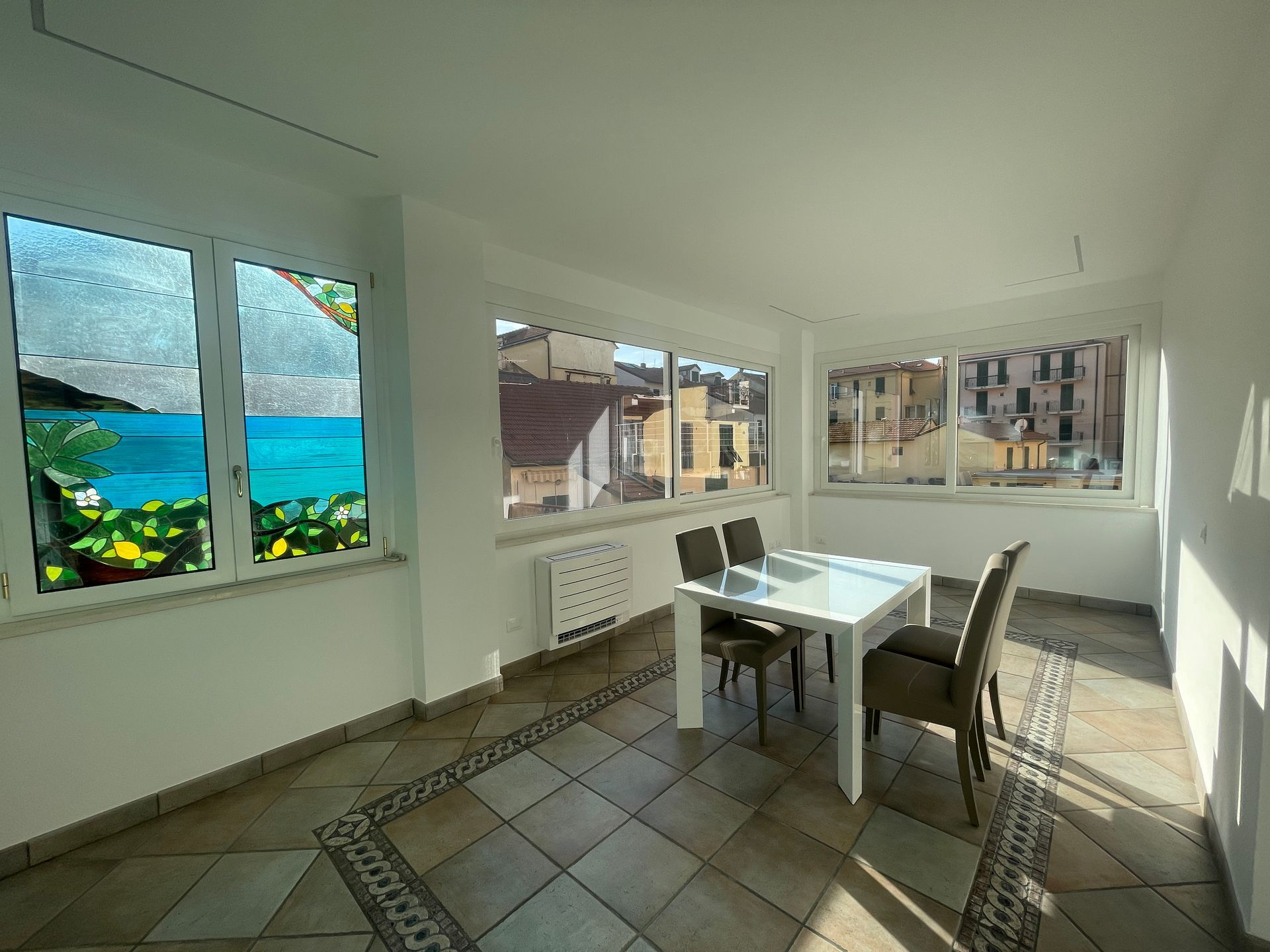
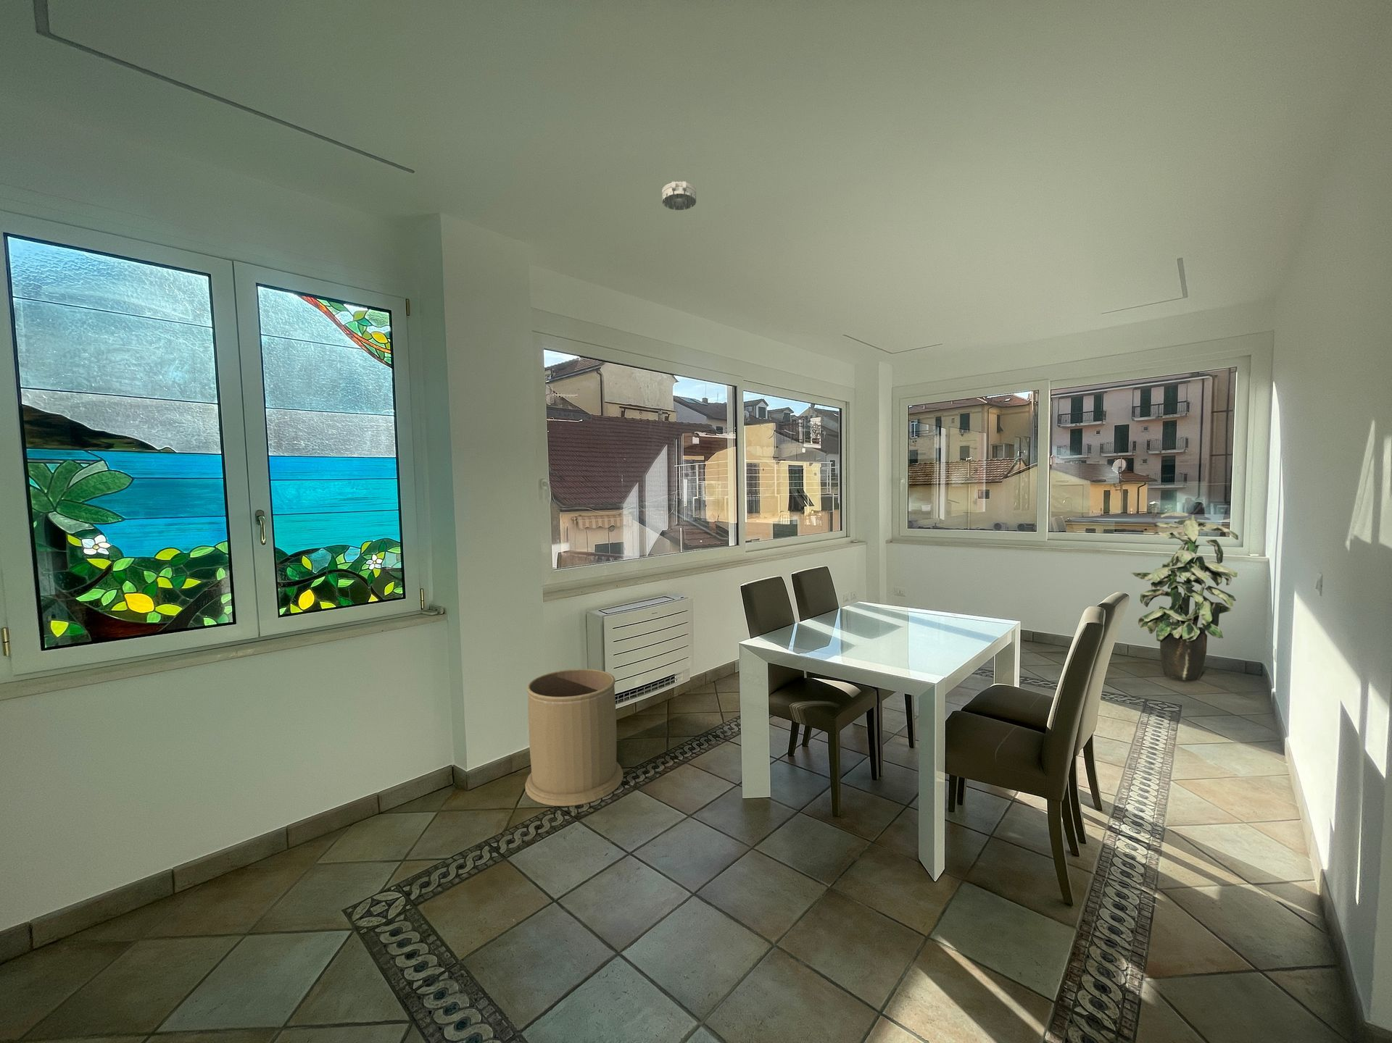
+ smoke detector (678, 195)
+ indoor plant (1182, 594)
+ trash can (573, 731)
